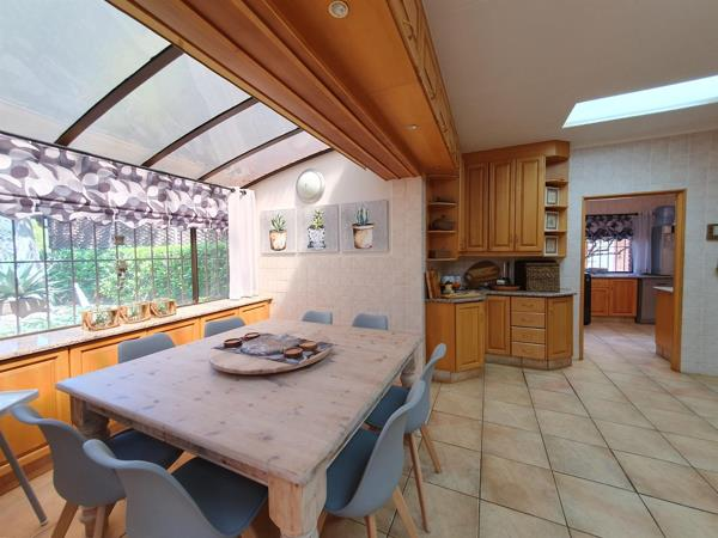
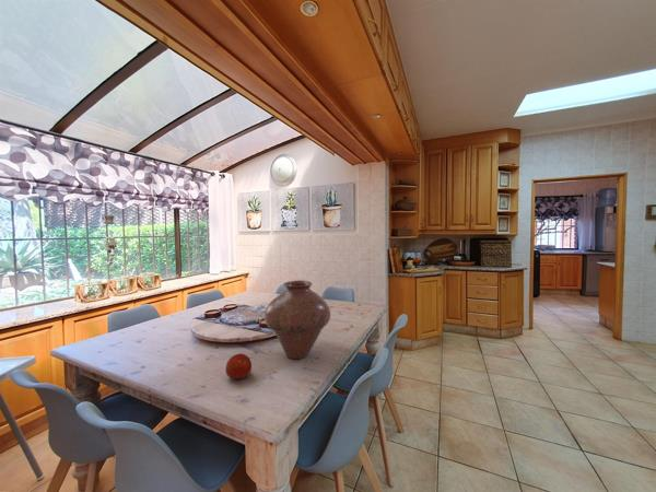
+ vase (298, 318)
+ fruit (238, 365)
